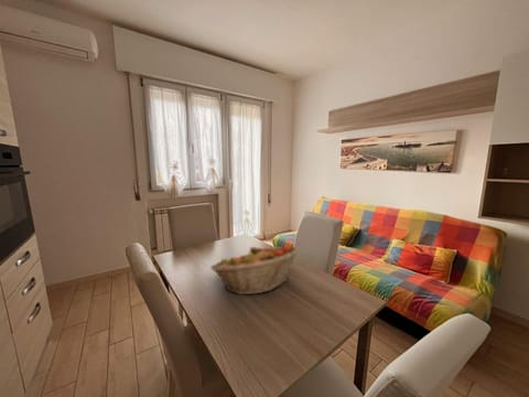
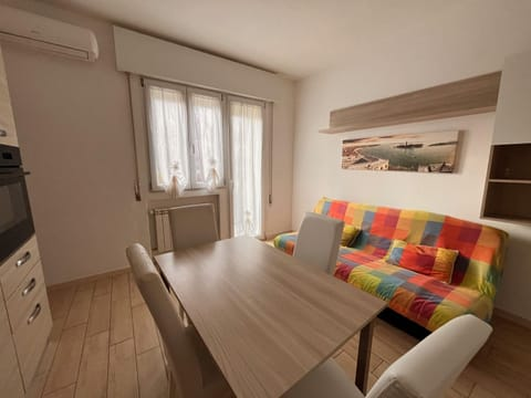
- fruit basket (257, 264)
